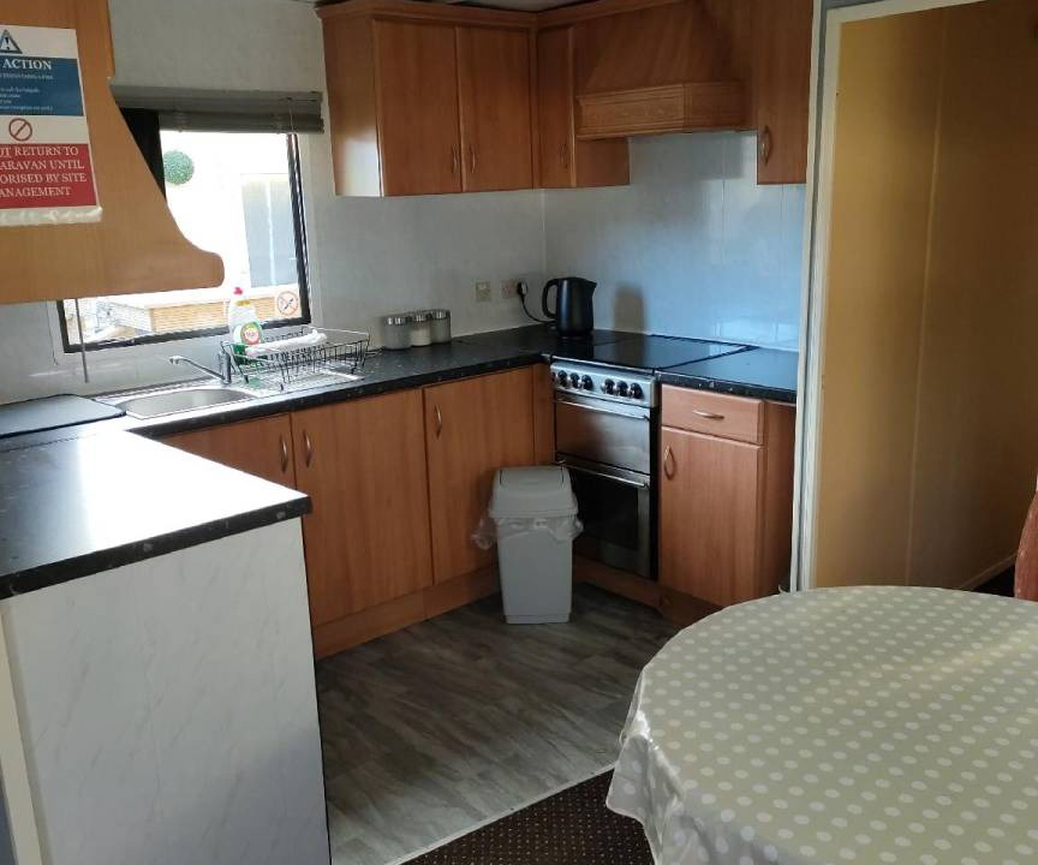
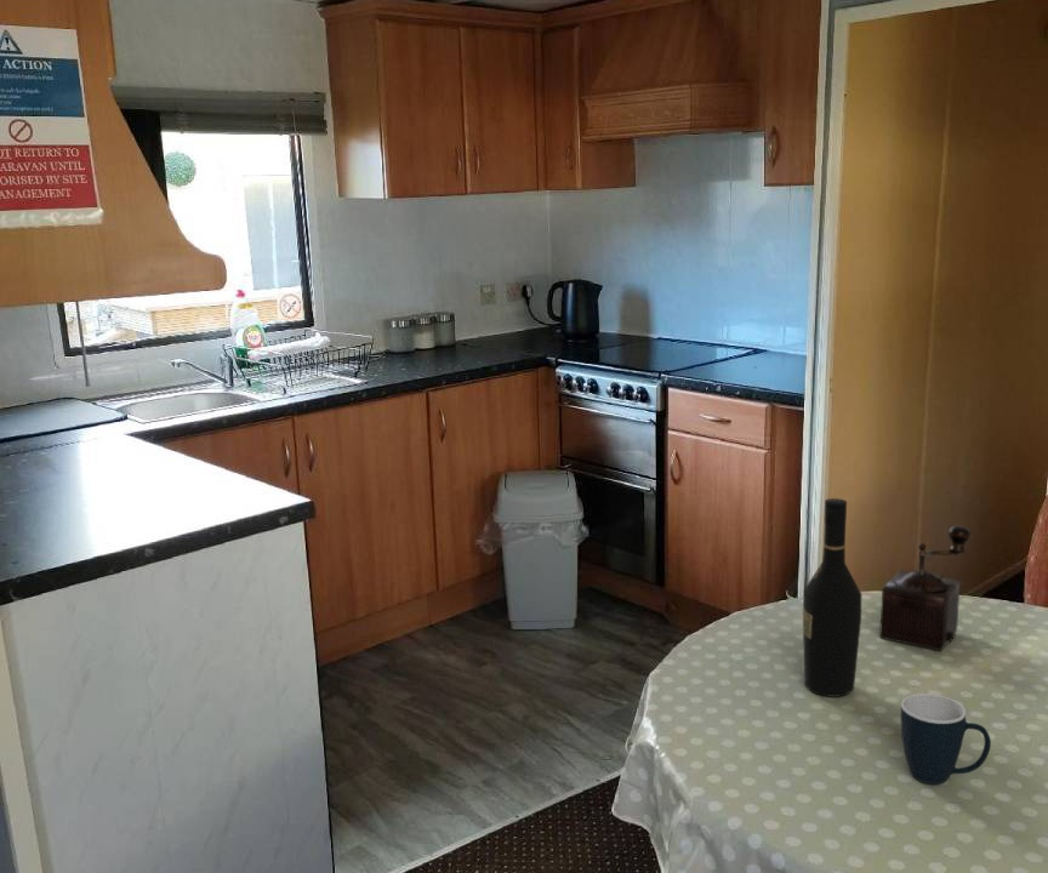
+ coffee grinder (927, 581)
+ mug (944, 744)
+ wine bottle (832, 595)
